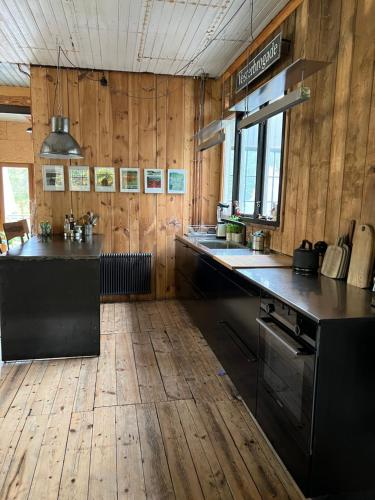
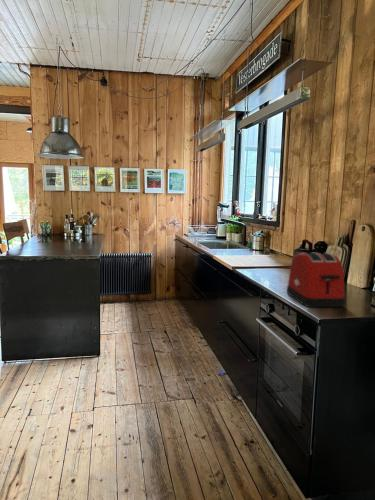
+ toaster (316, 276)
